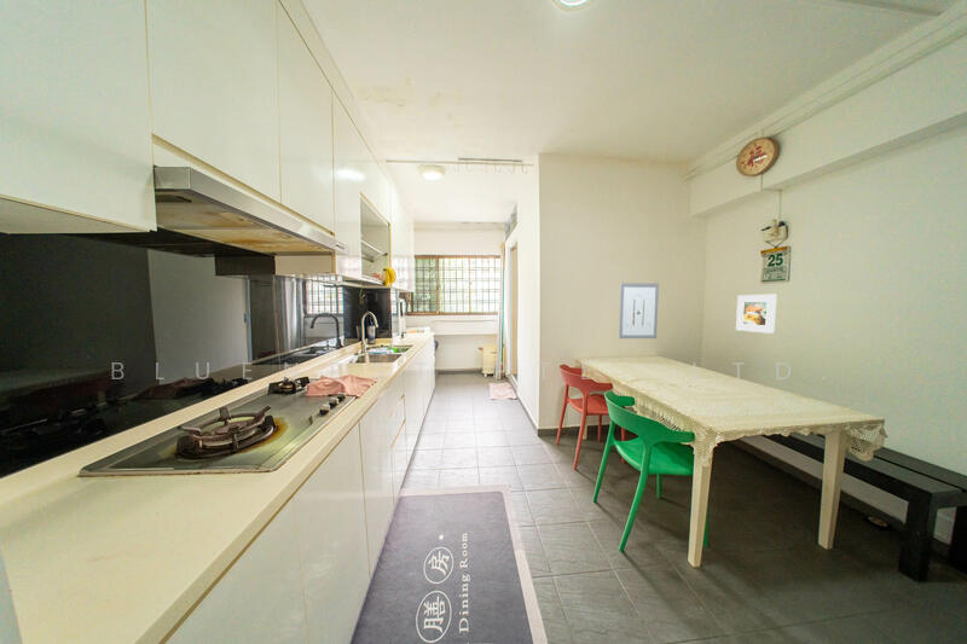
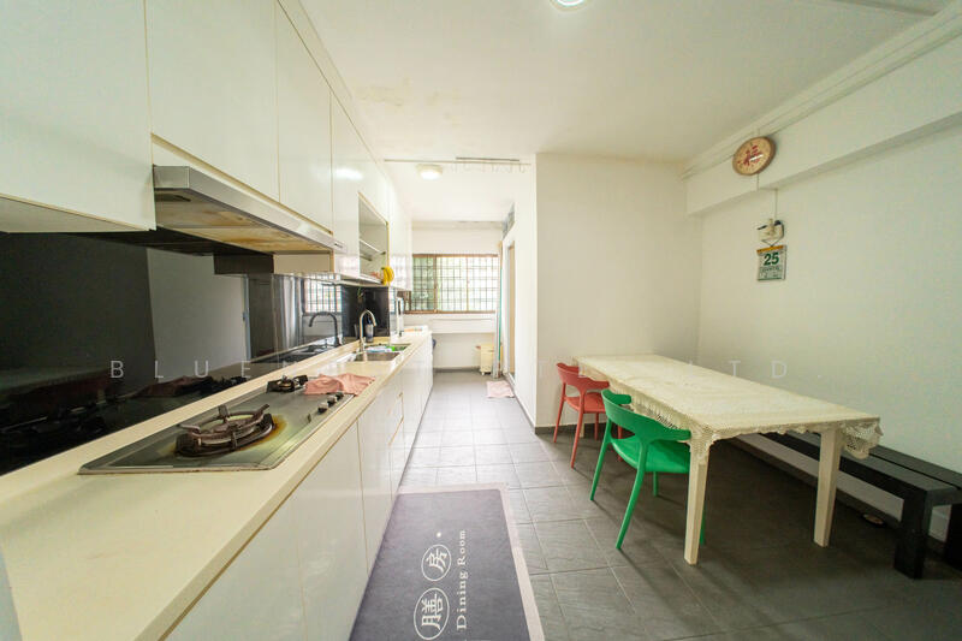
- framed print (754, 313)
- wall art (638, 311)
